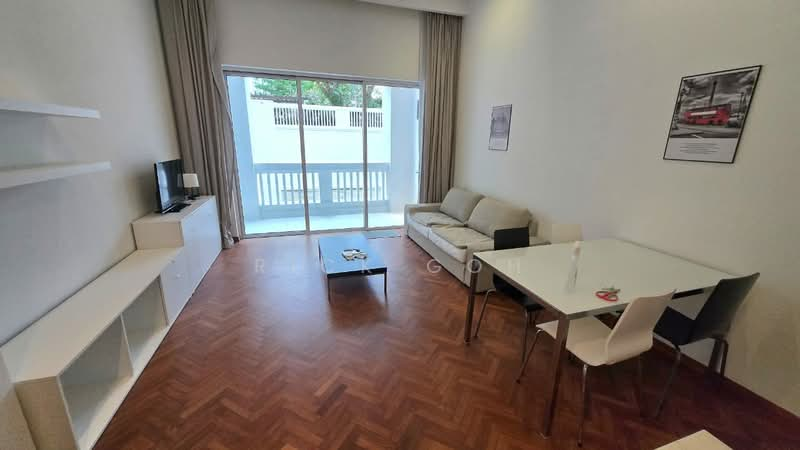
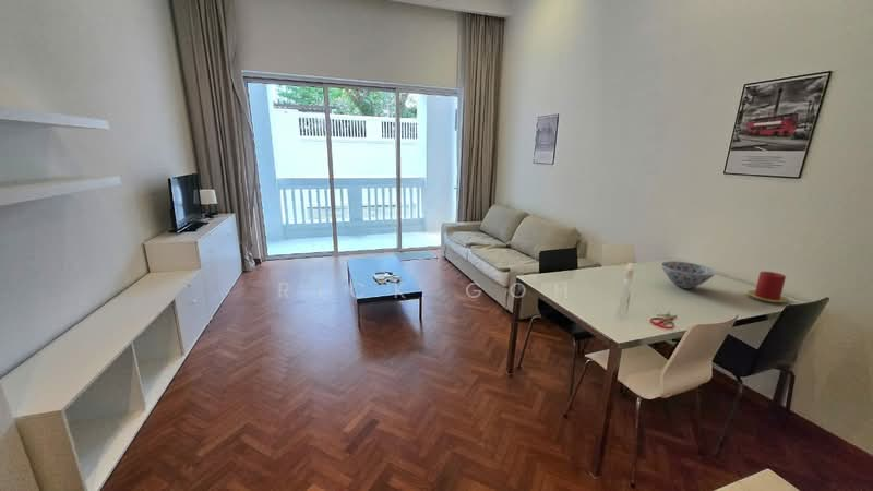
+ bowl (685, 277)
+ candle (769, 286)
